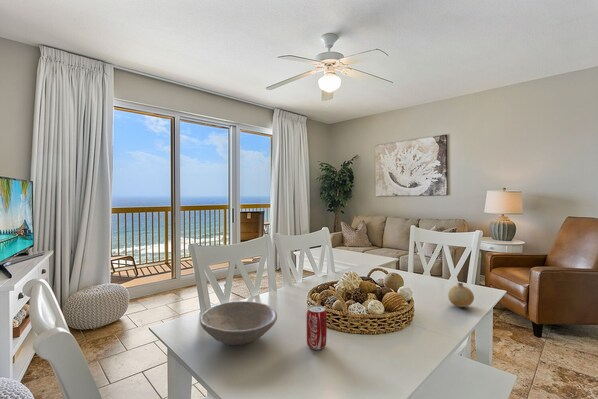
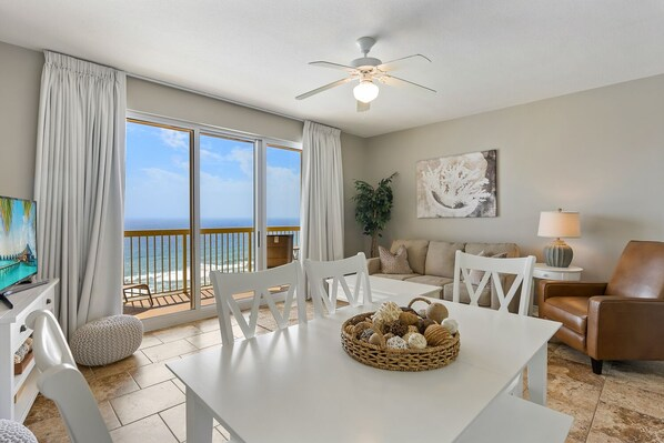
- bowl (239, 325)
- fruit (460, 294)
- beverage can (316, 327)
